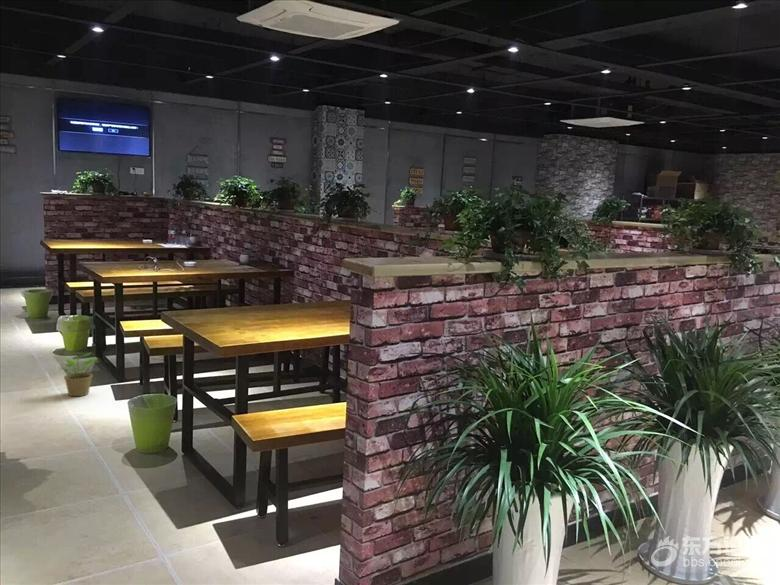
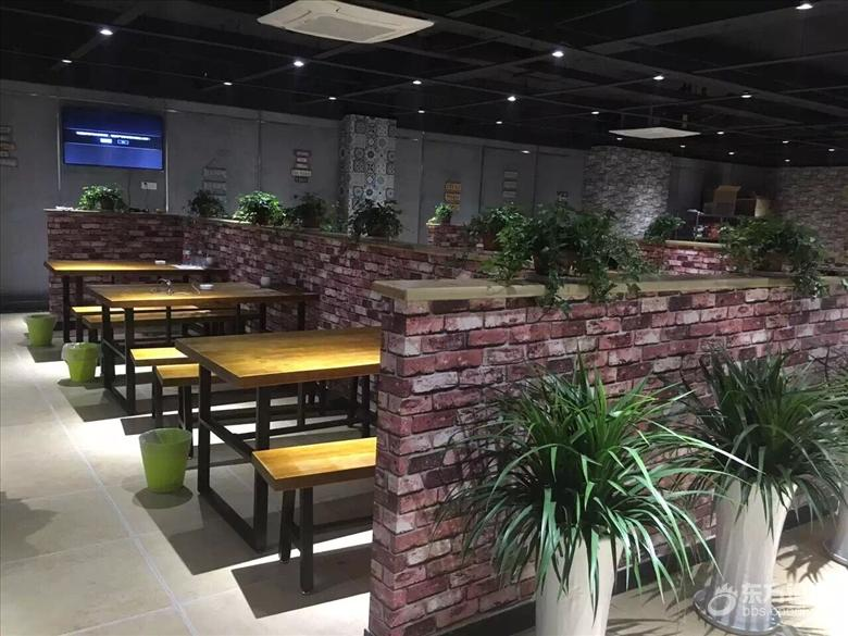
- potted plant (76, 373)
